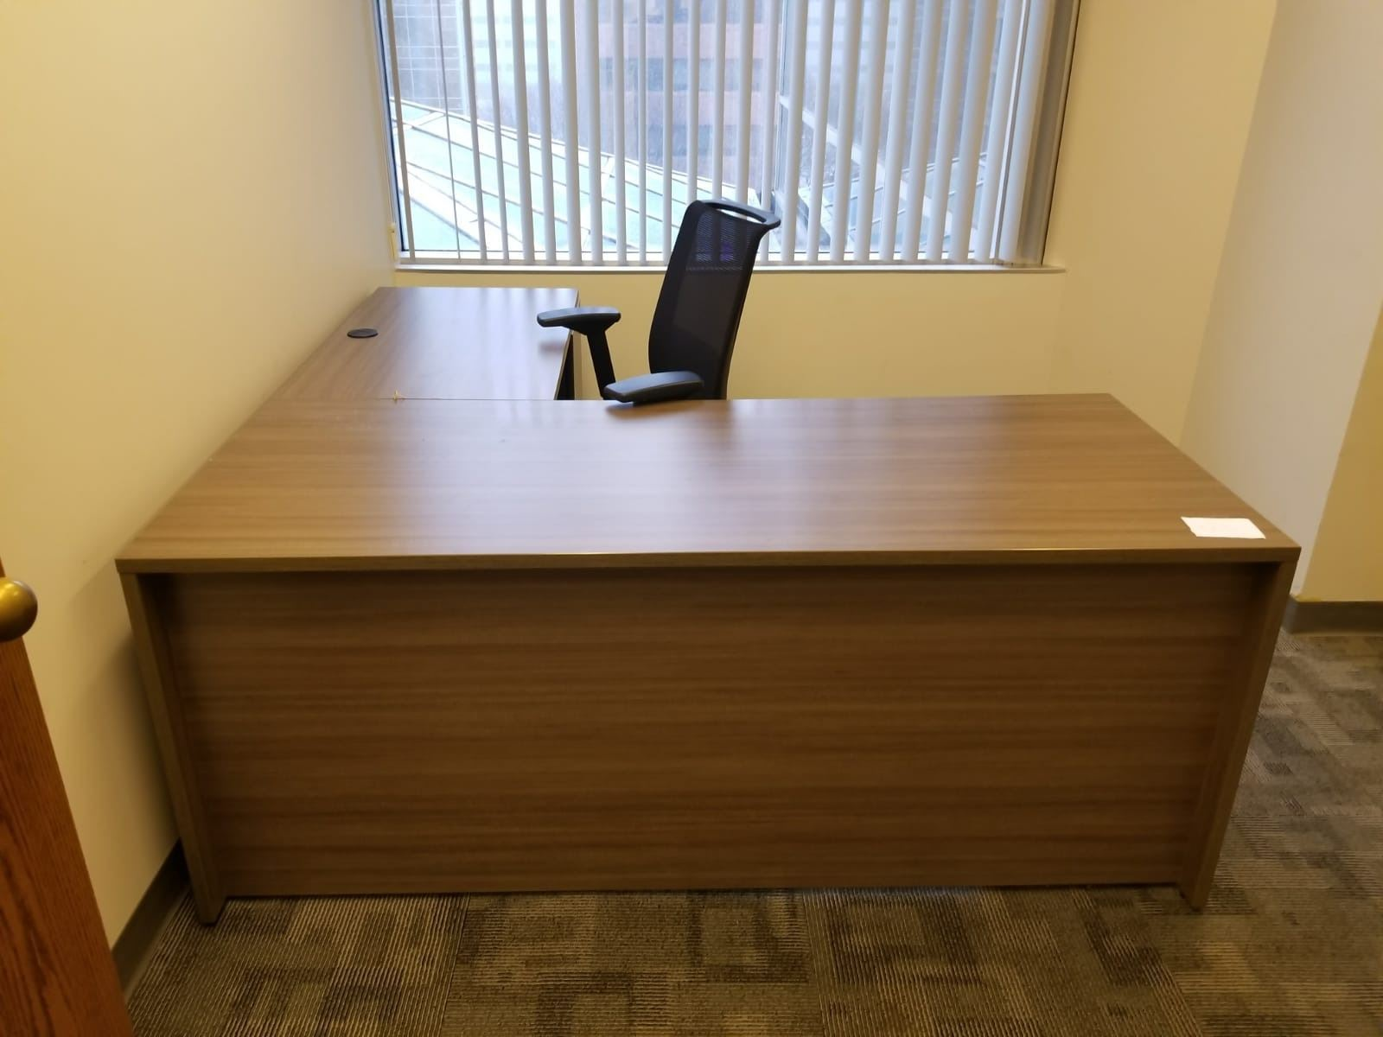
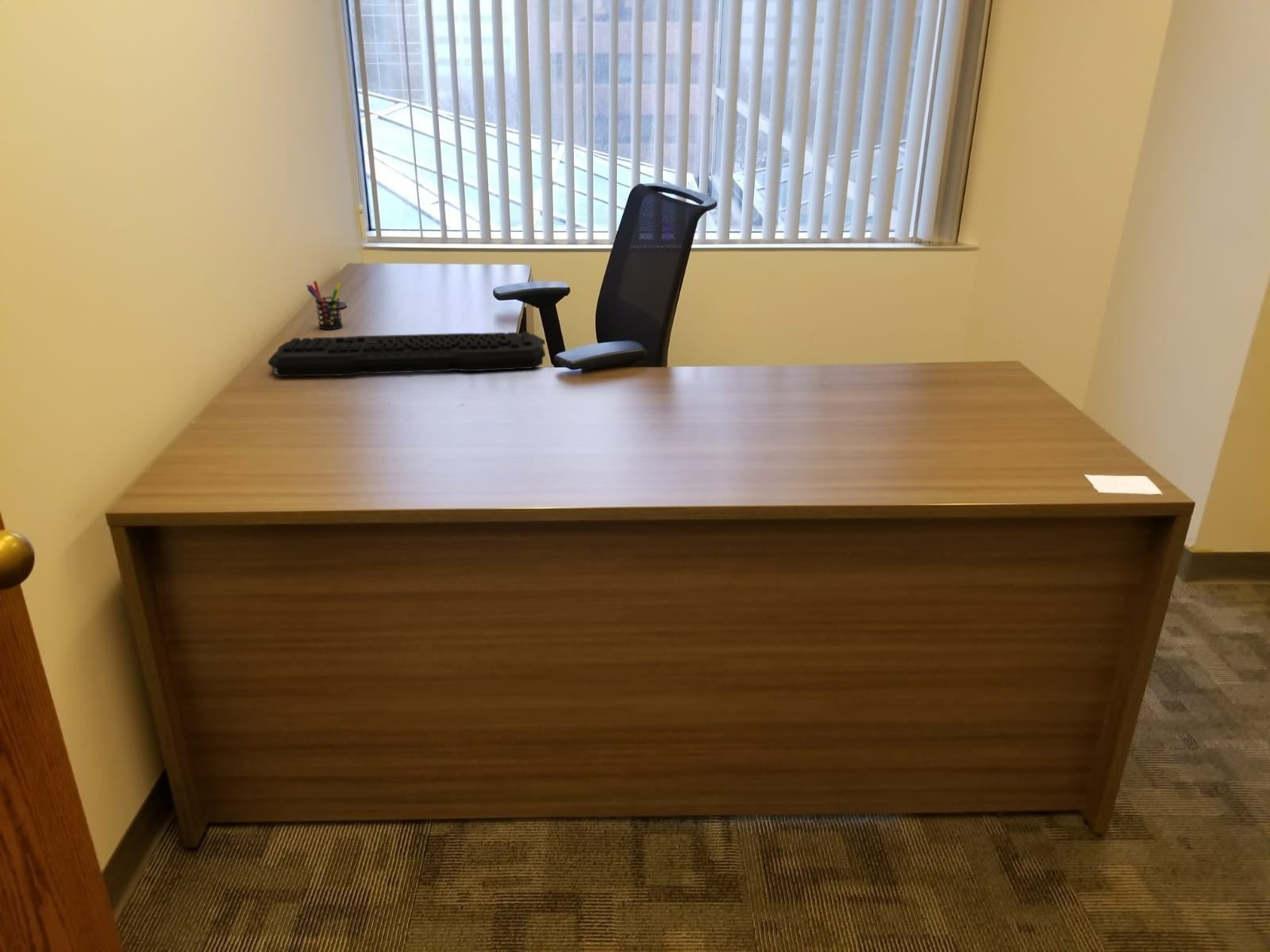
+ keyboard (413, 345)
+ pen holder (328, 303)
